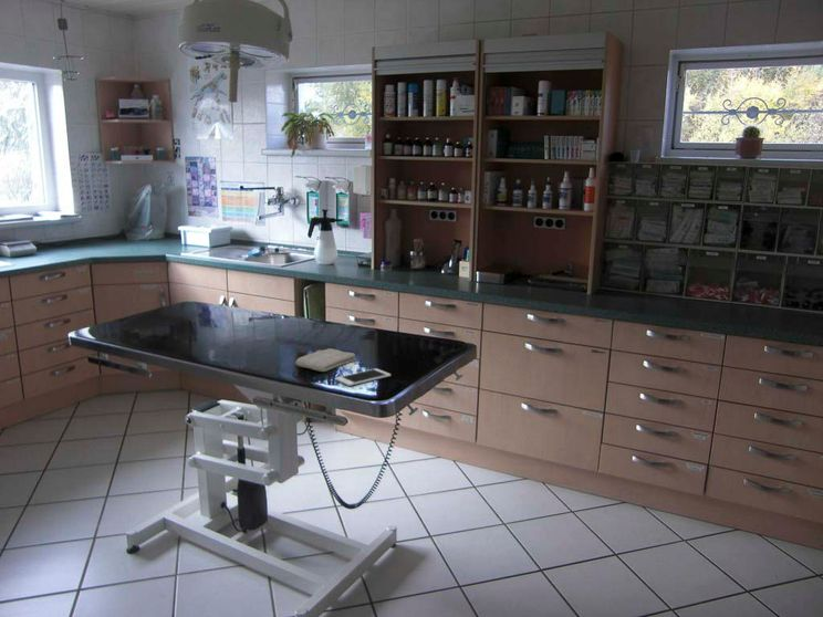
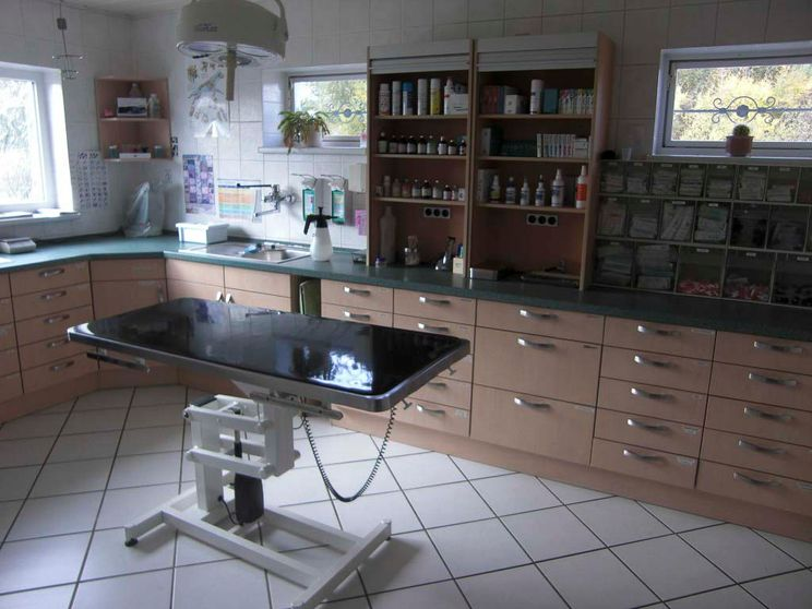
- cell phone (363, 376)
- washcloth (326, 358)
